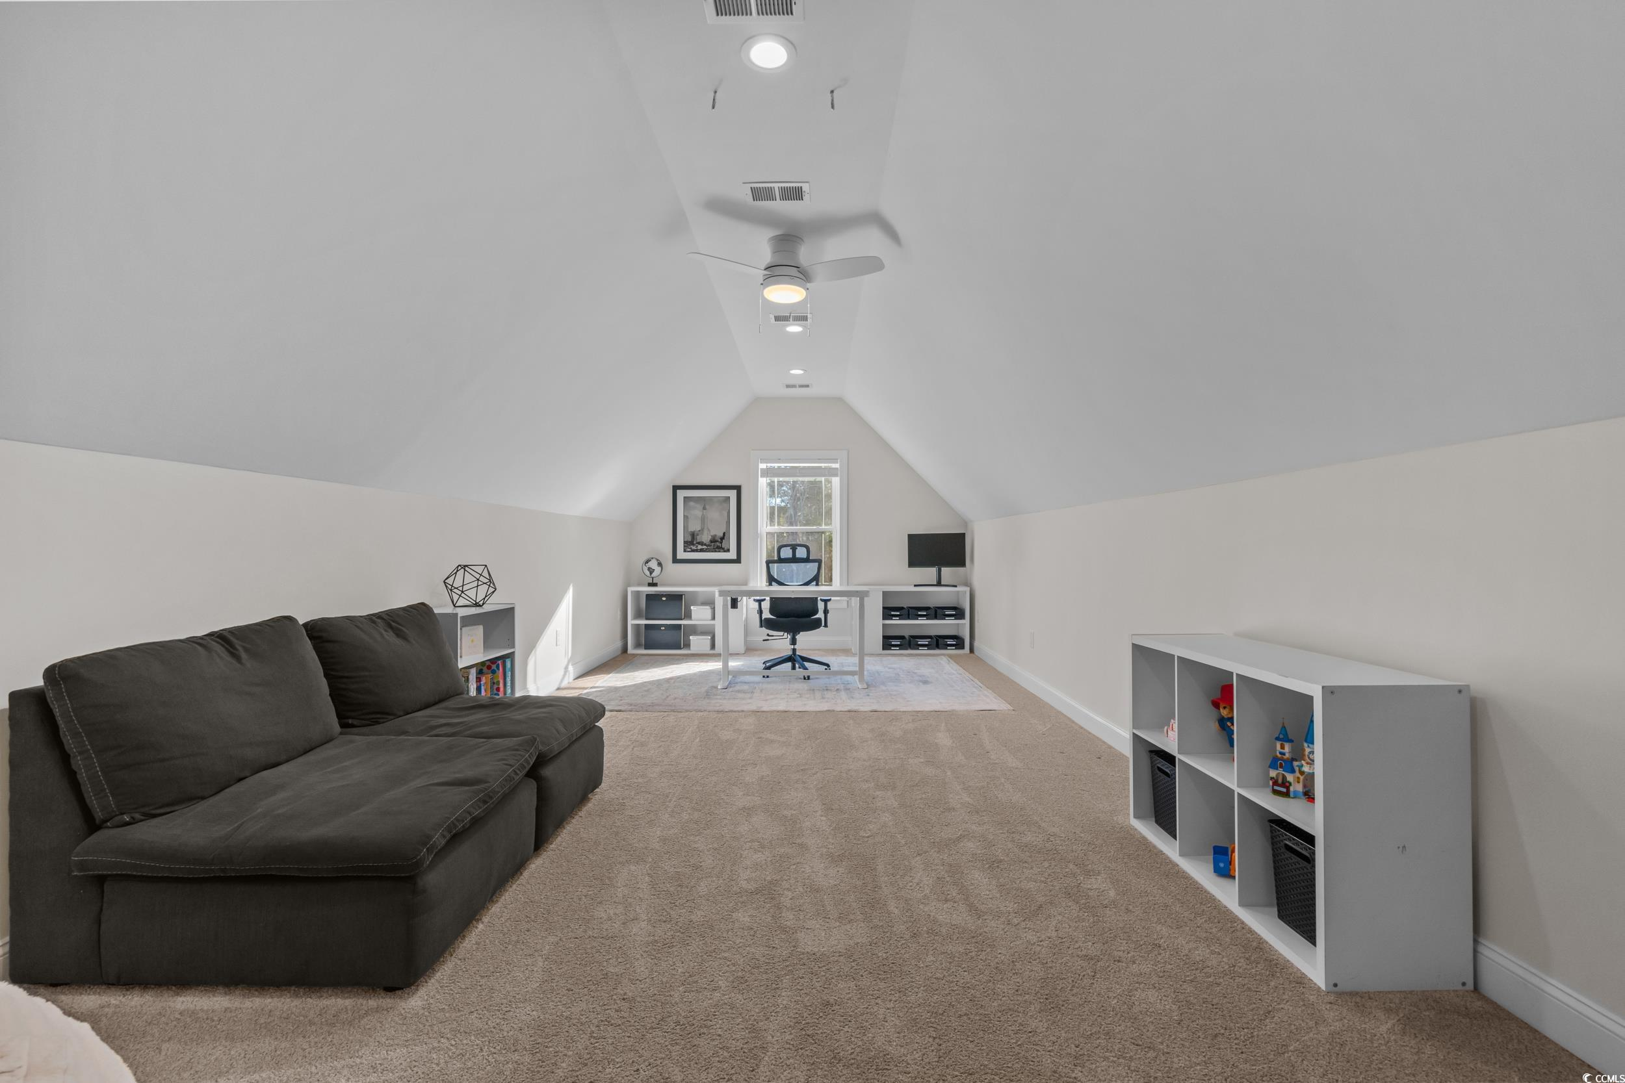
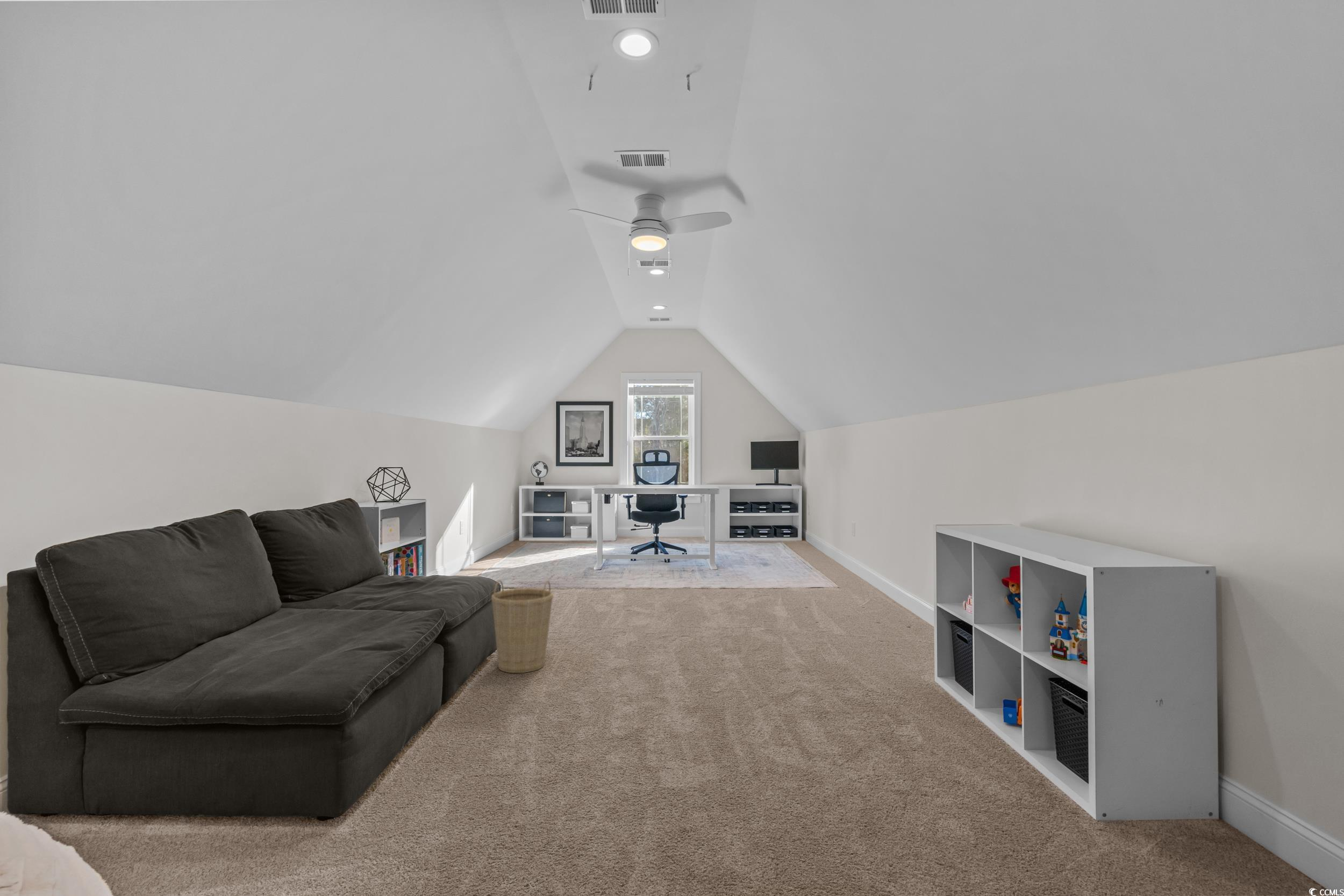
+ basket (522, 622)
